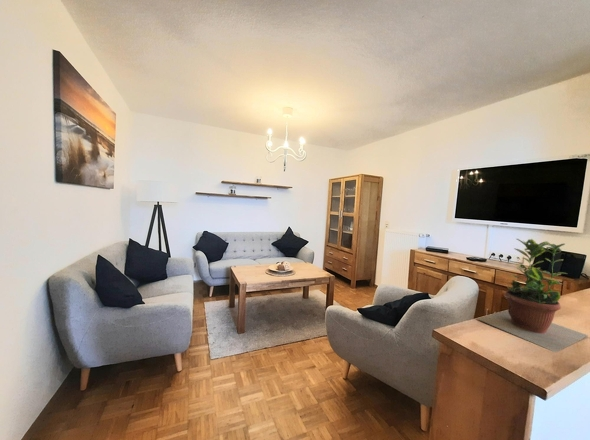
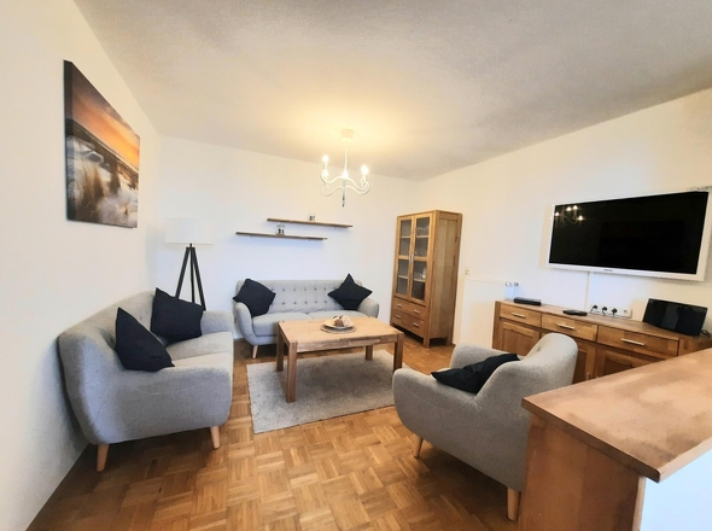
- potted plant (535, 284)
